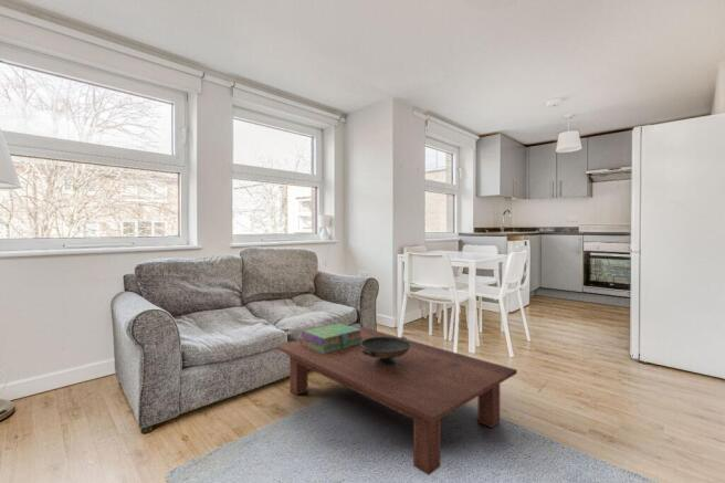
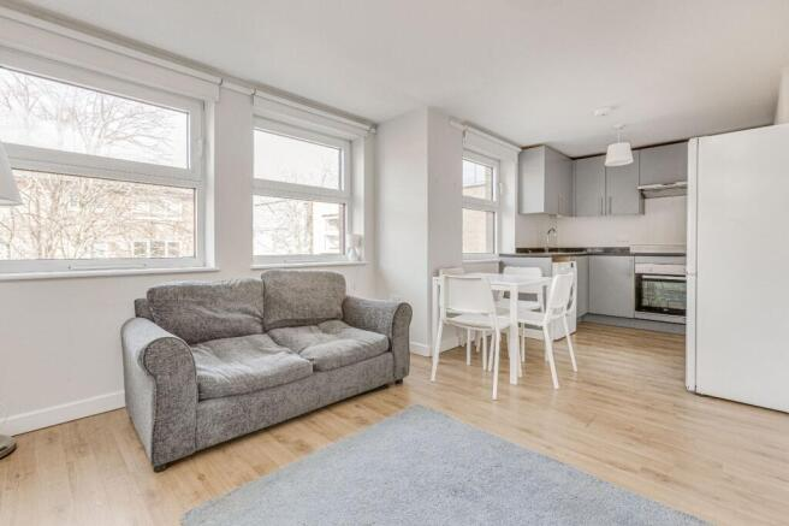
- stack of books (332, 336)
- decorative bowl (386, 351)
- coffee table (385, 380)
